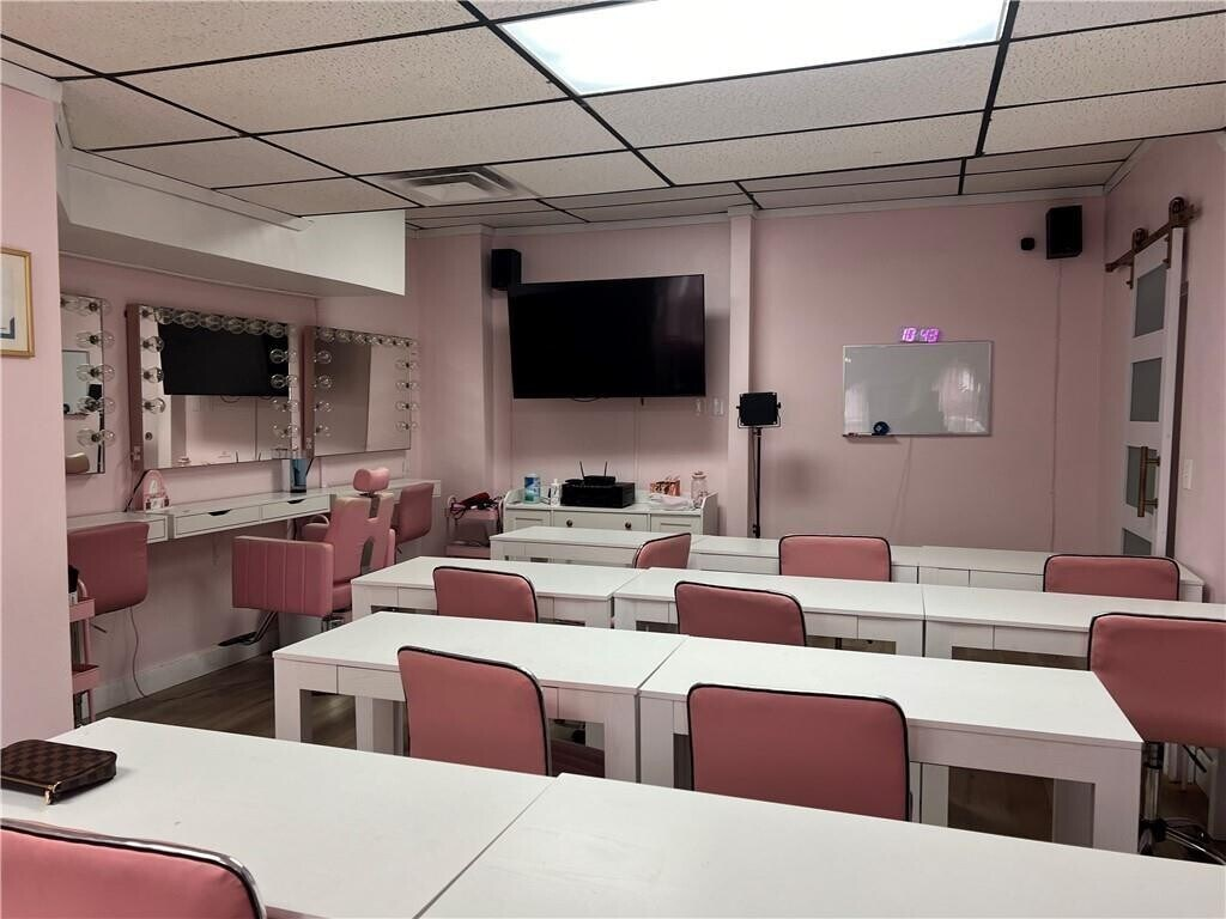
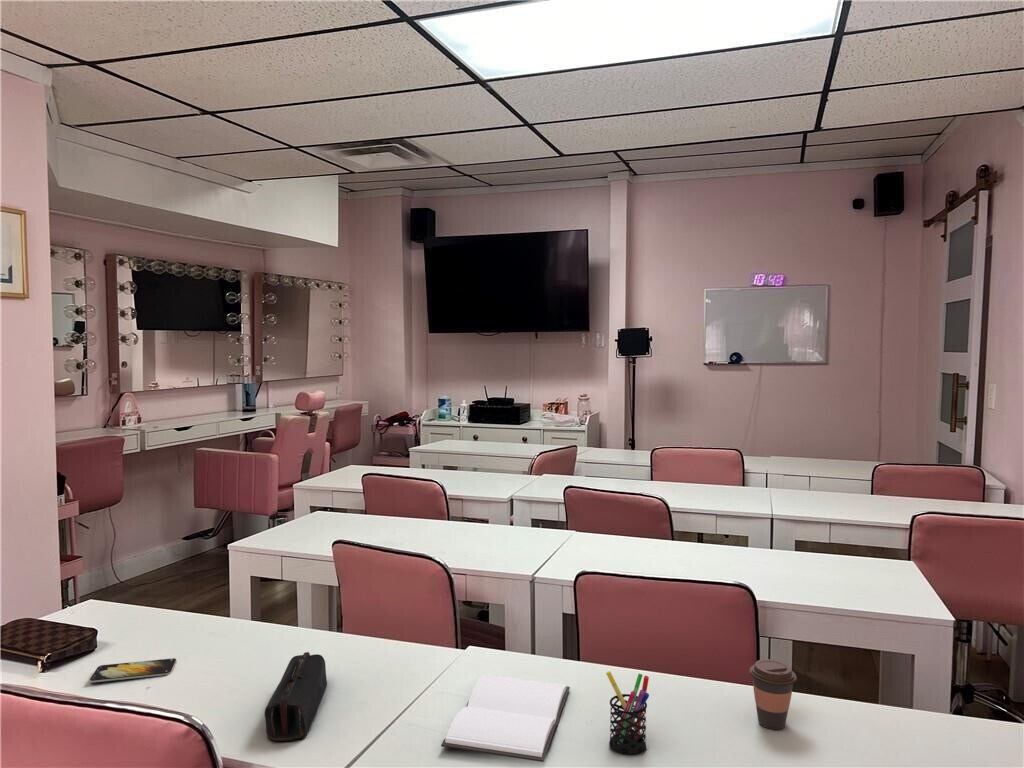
+ smartphone (134, 670)
+ pencil case (297, 683)
+ book (510, 711)
+ pen holder (632, 707)
+ coffee cup (772, 694)
